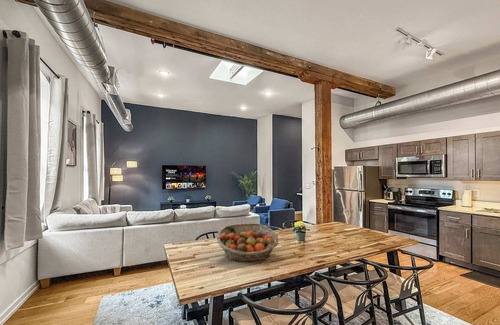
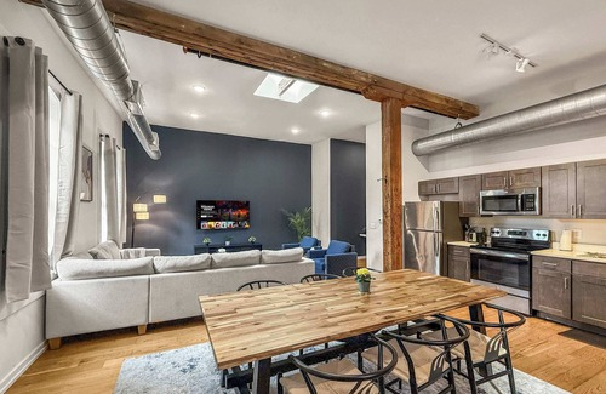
- fruit basket (247, 241)
